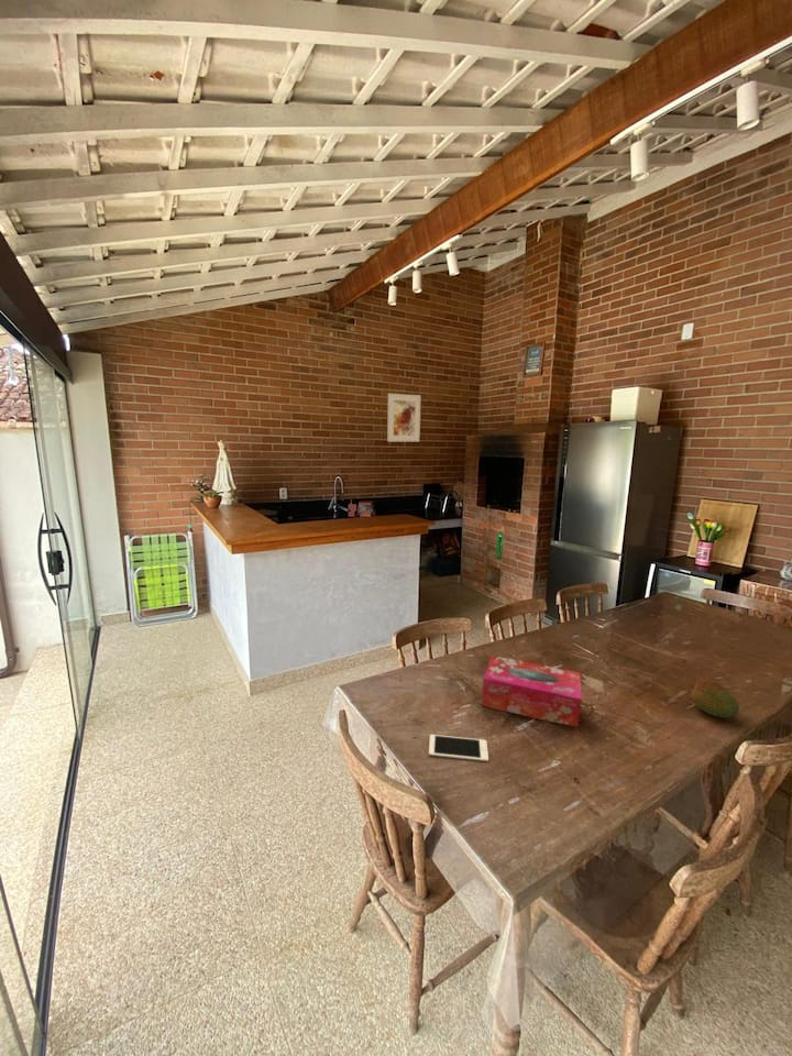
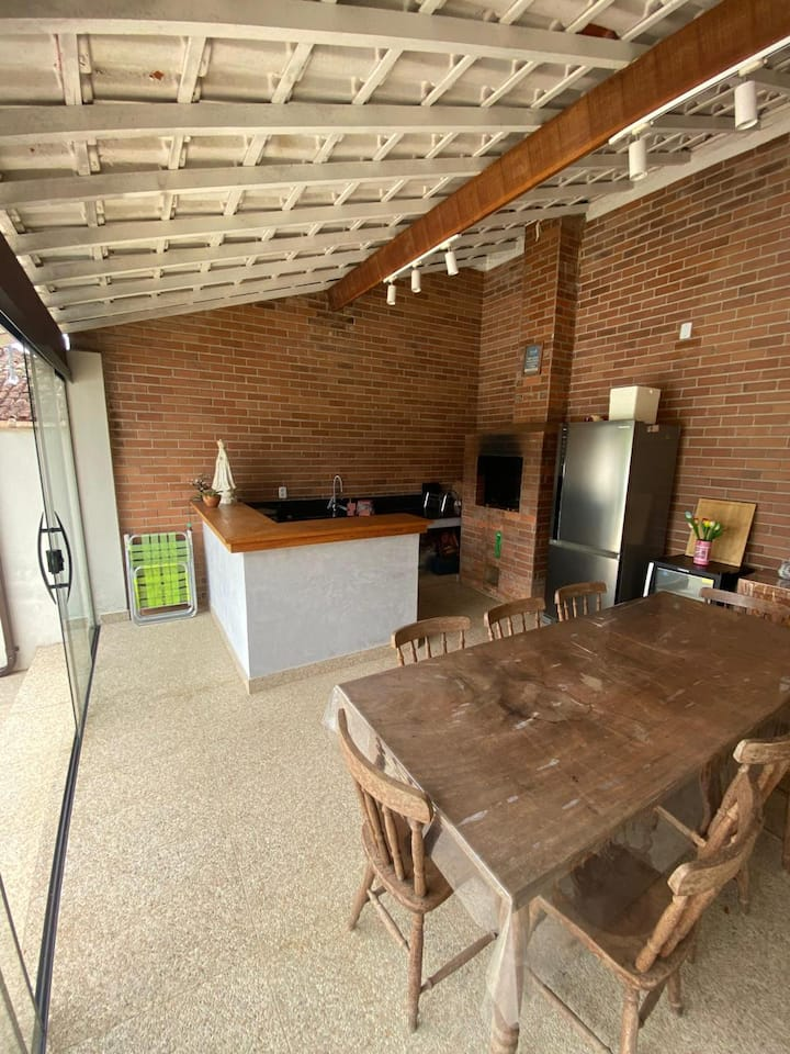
- fruit (715, 697)
- tissue box (530, 689)
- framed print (404, 418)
- cell phone (458, 747)
